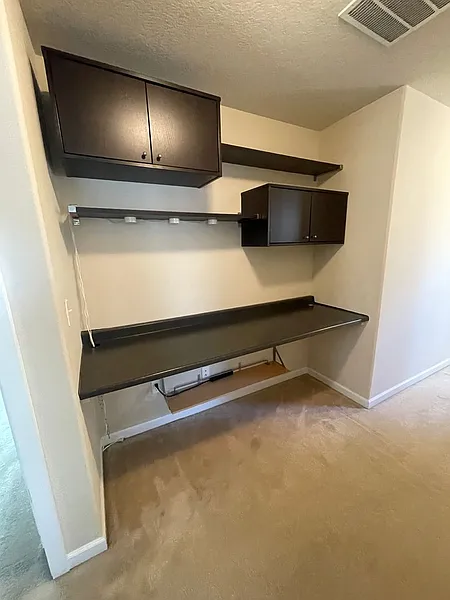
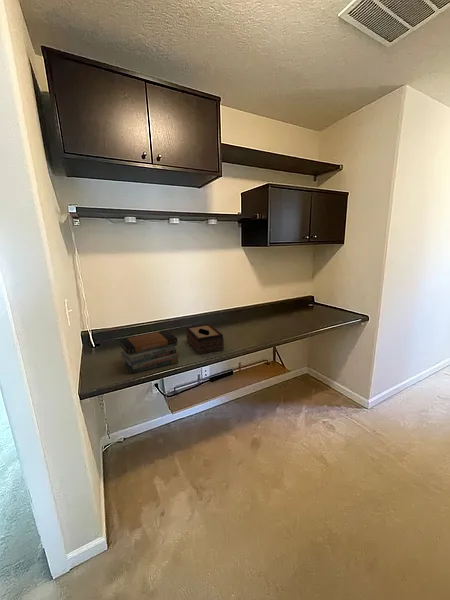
+ book stack (149, 351)
+ tissue box (204, 338)
